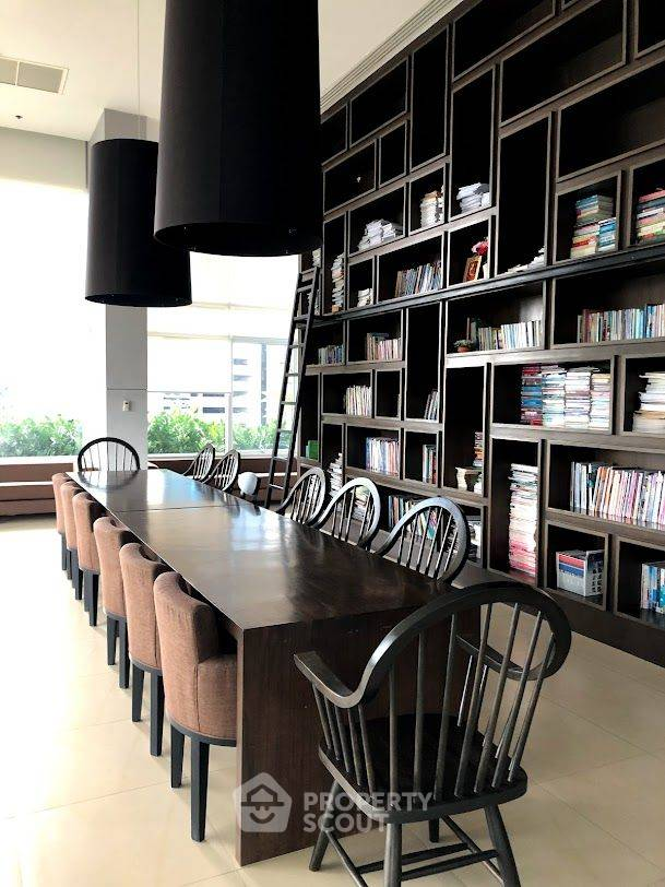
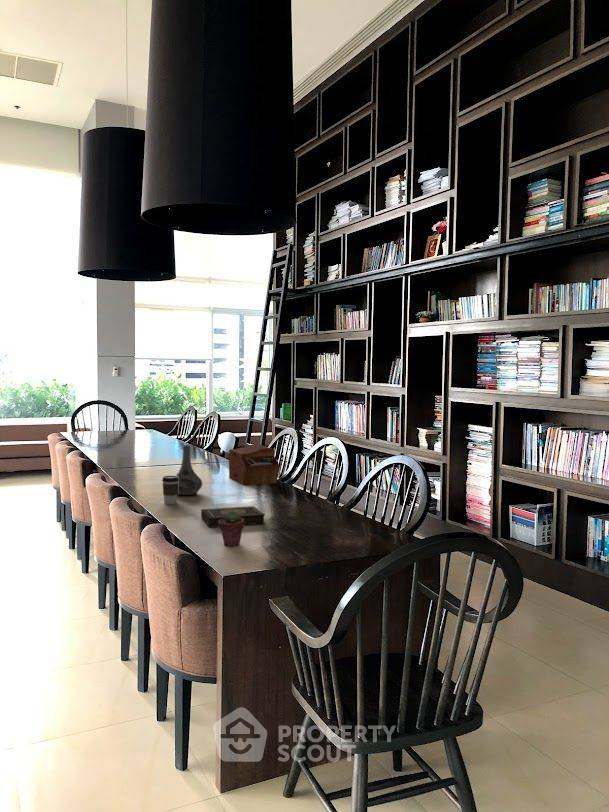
+ sewing box (252, 464)
+ coffee cup (170, 489)
+ potted succulent (231, 527)
+ book (235, 512)
+ decorative vase (186, 469)
